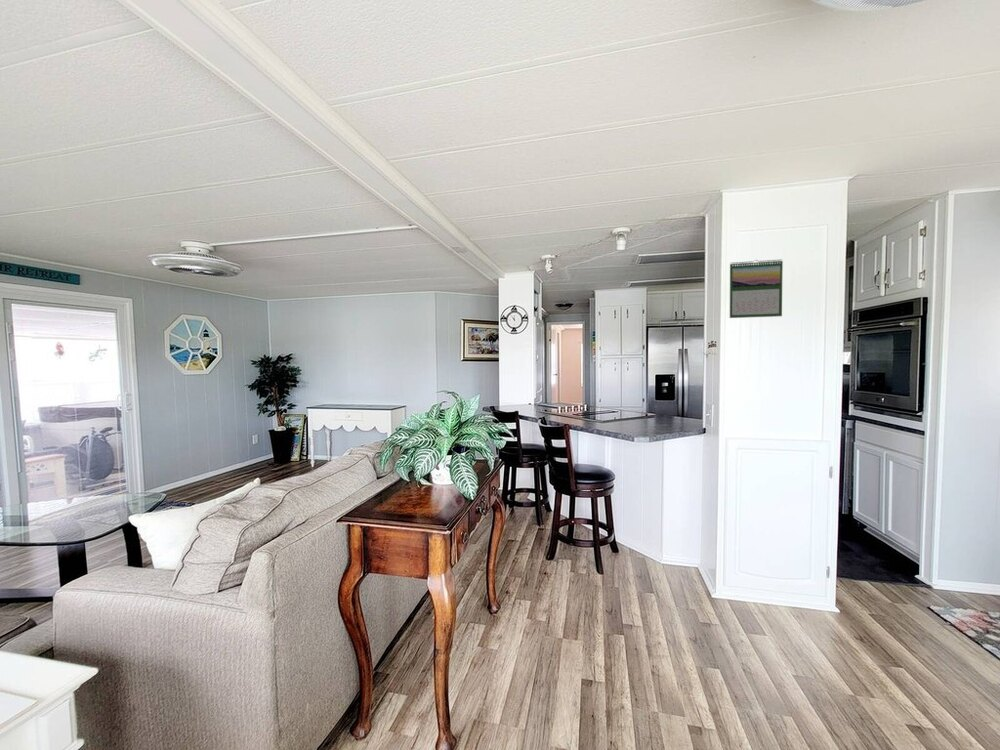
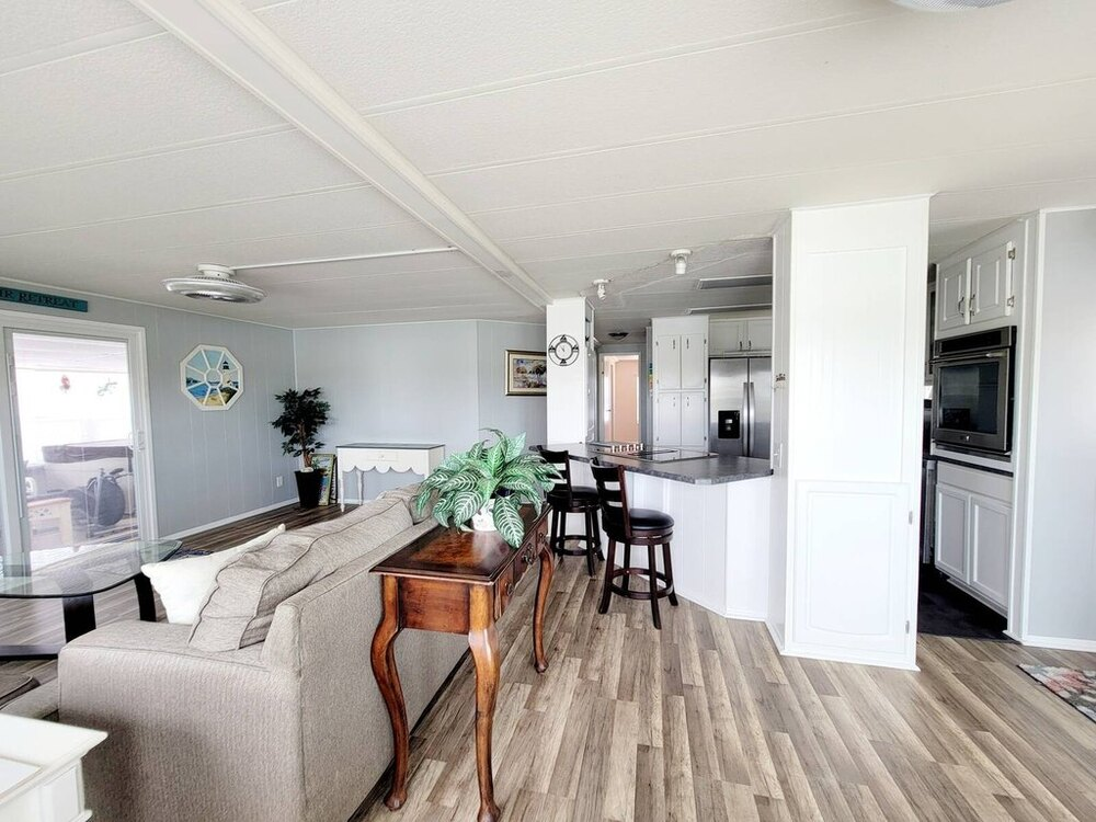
- calendar (755, 288)
